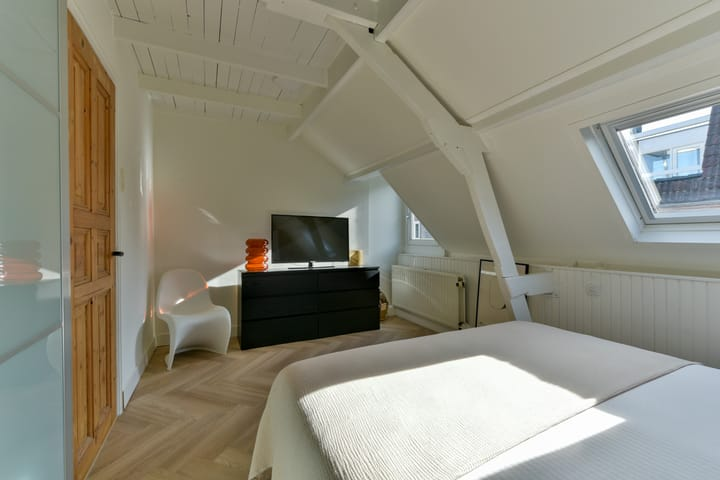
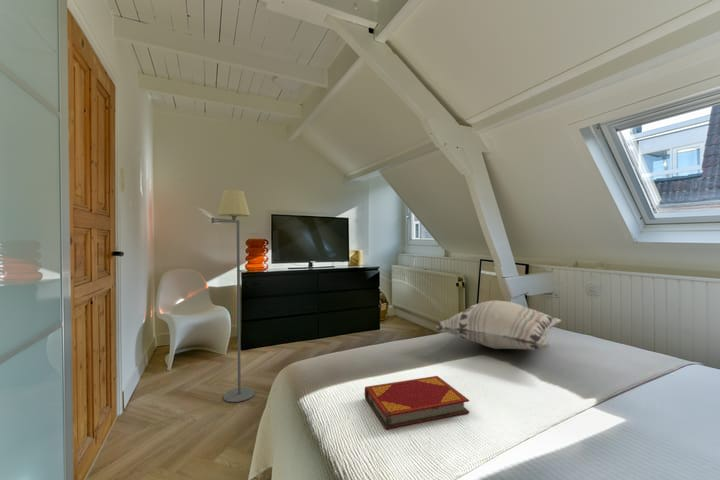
+ hardback book (414, 398)
+ decorative pillow (499, 323)
+ floor lamp (237, 289)
